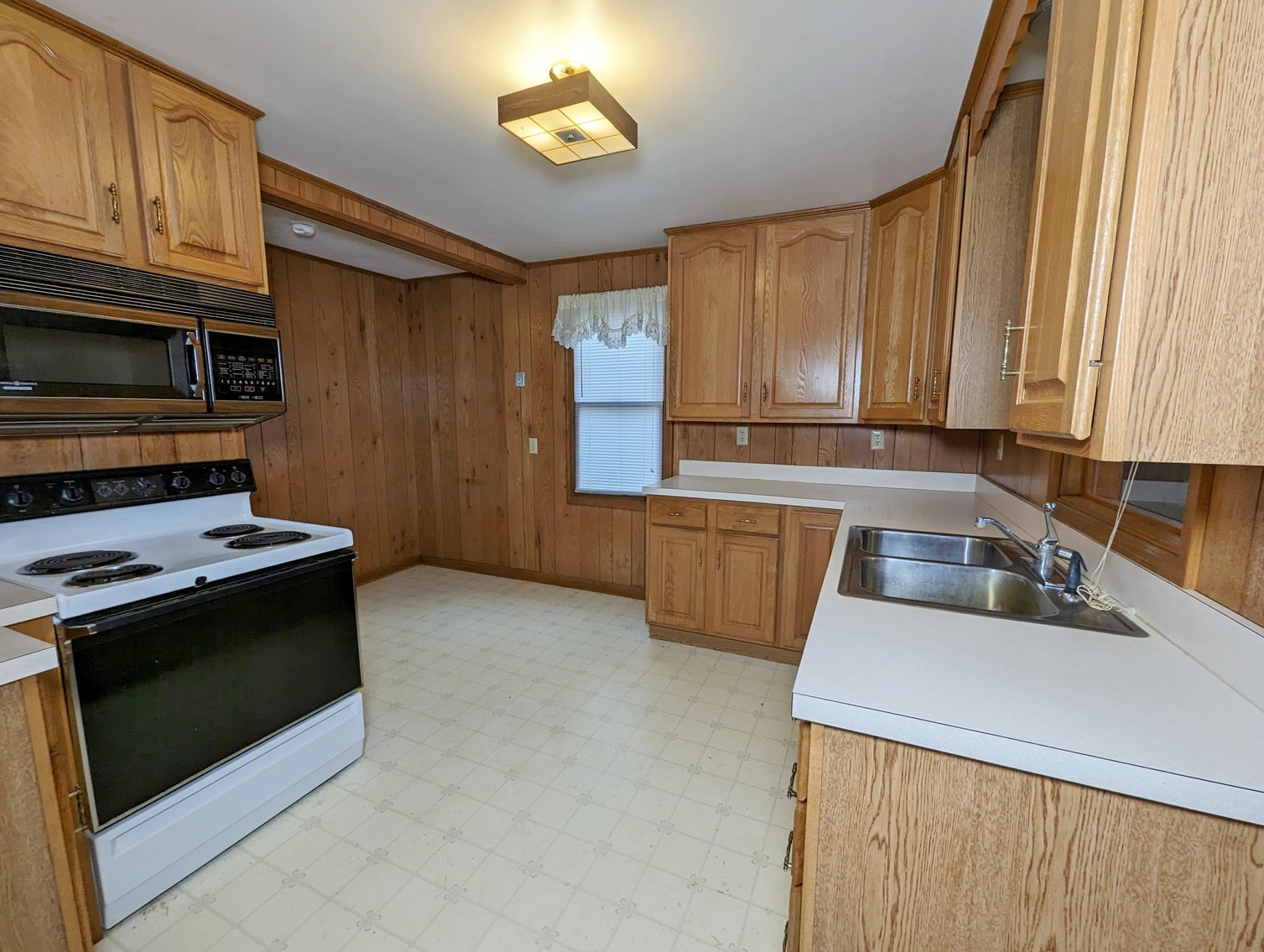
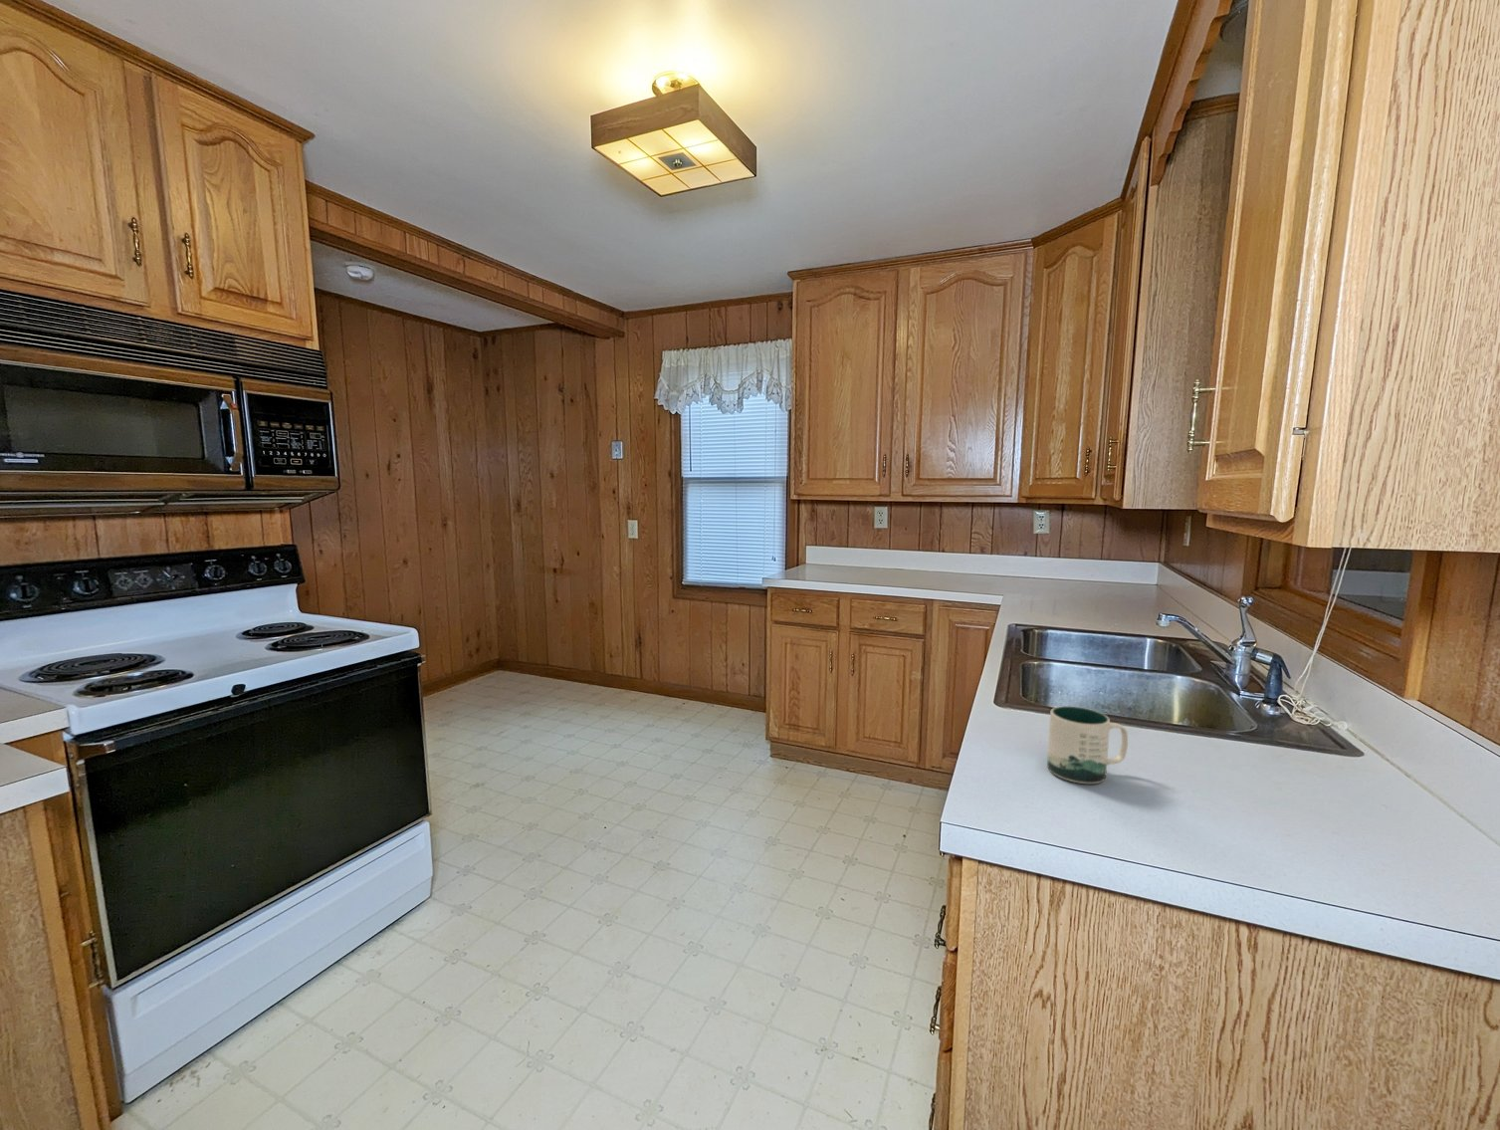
+ mug (1089, 743)
